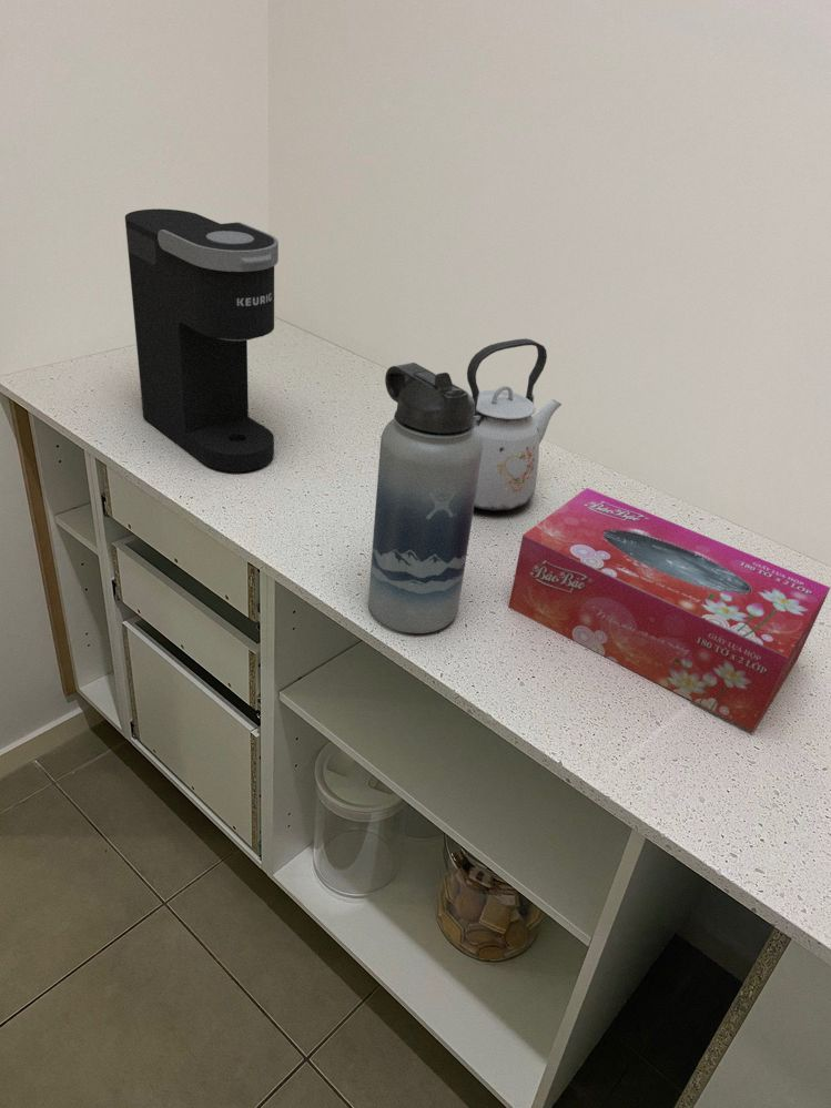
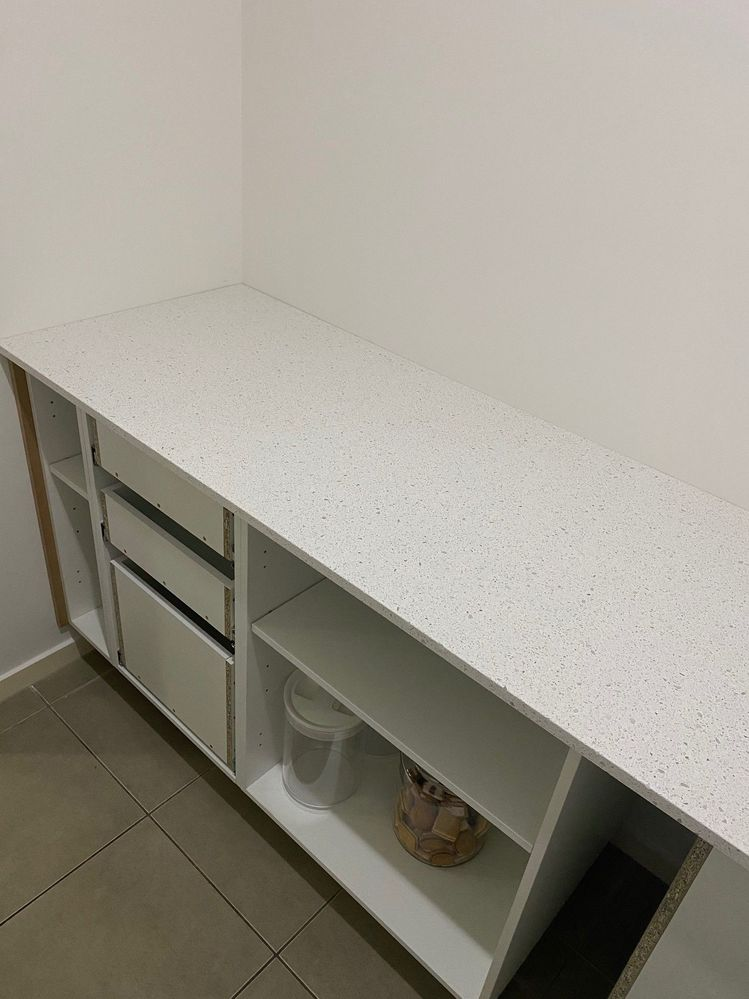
- kettle (511, 418)
- water bottle (423, 496)
- tissue box (661, 598)
- coffee maker (203, 336)
